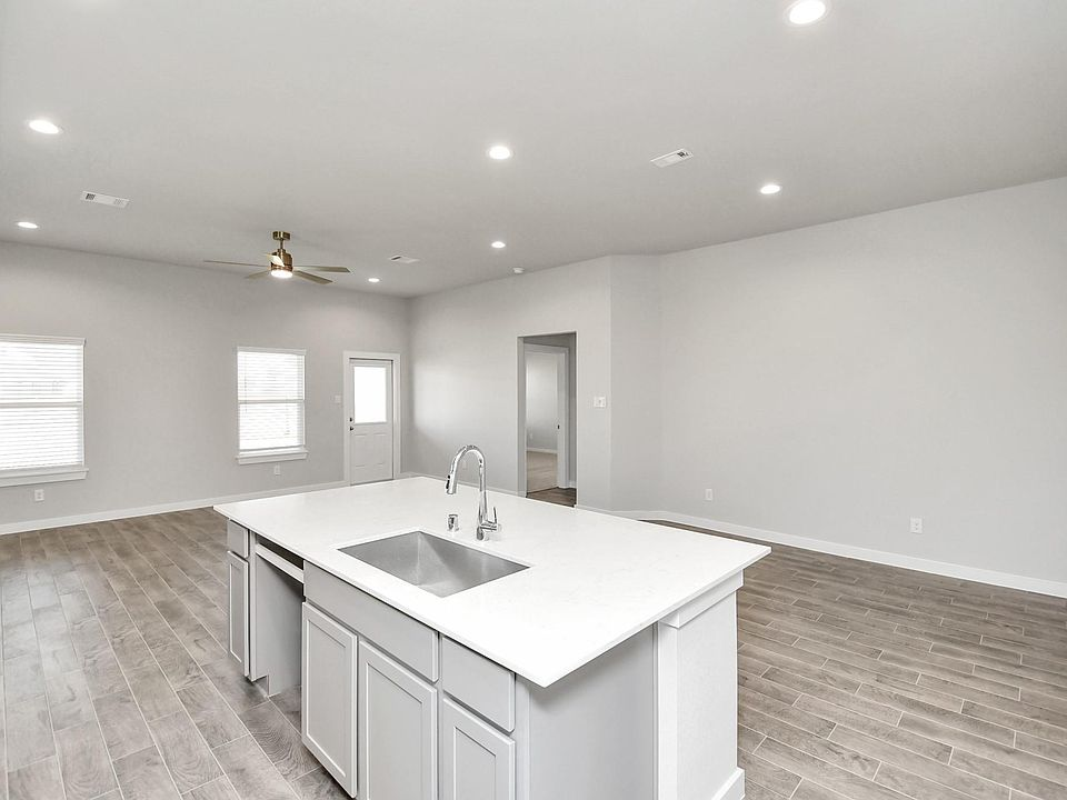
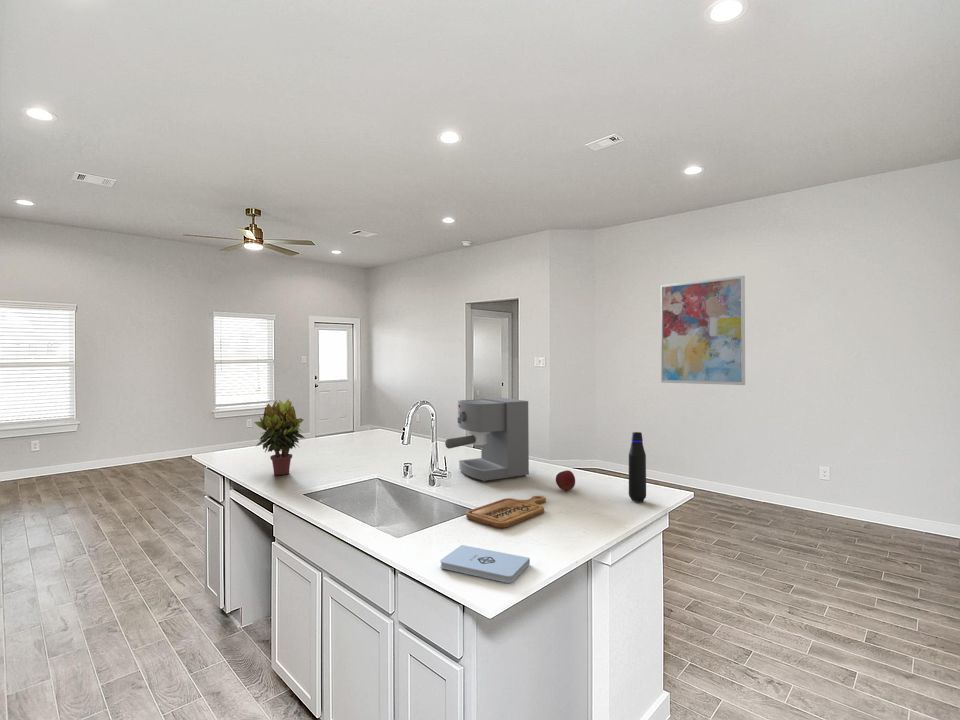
+ notepad (484, 562)
+ coffee maker (491, 437)
+ apple (565, 480)
+ water bottle (637, 466)
+ cutting board (514, 508)
+ wall art (700, 332)
+ potted plant (282, 436)
